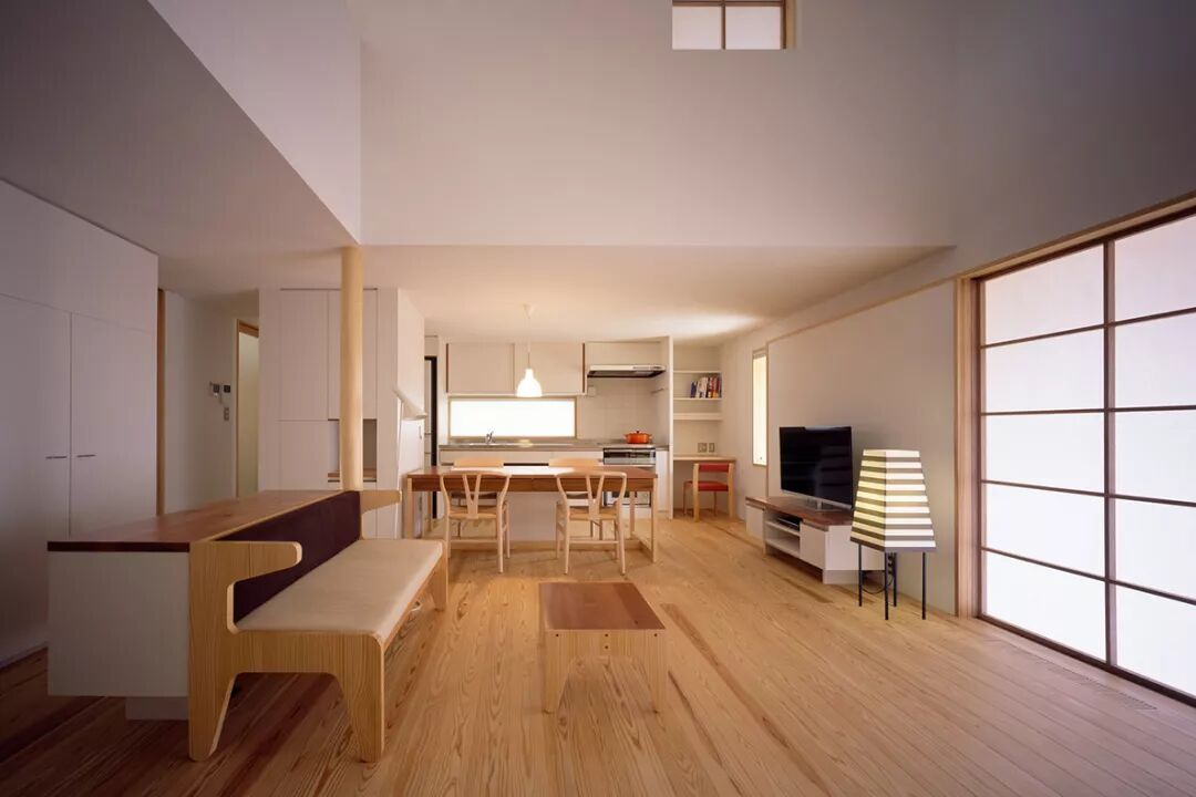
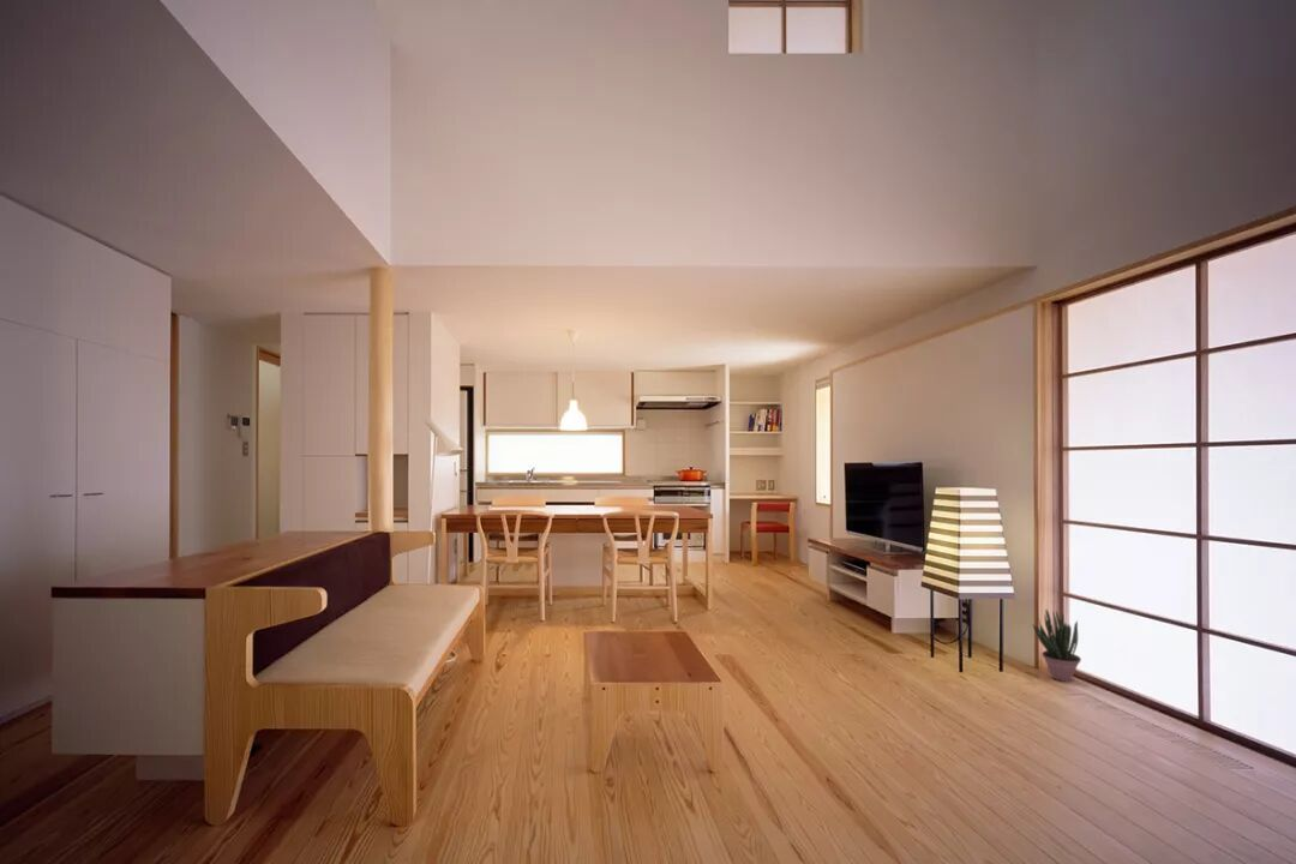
+ potted plant (1056, 643)
